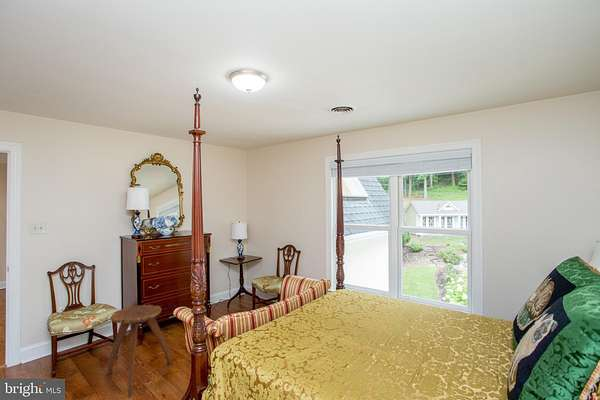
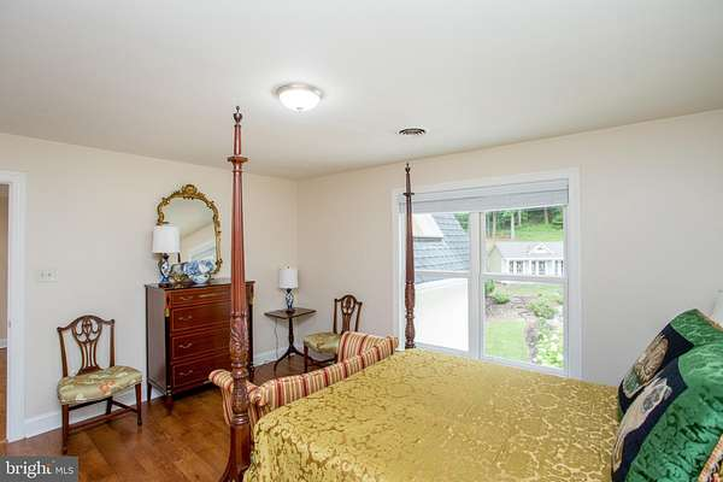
- stool (135, 342)
